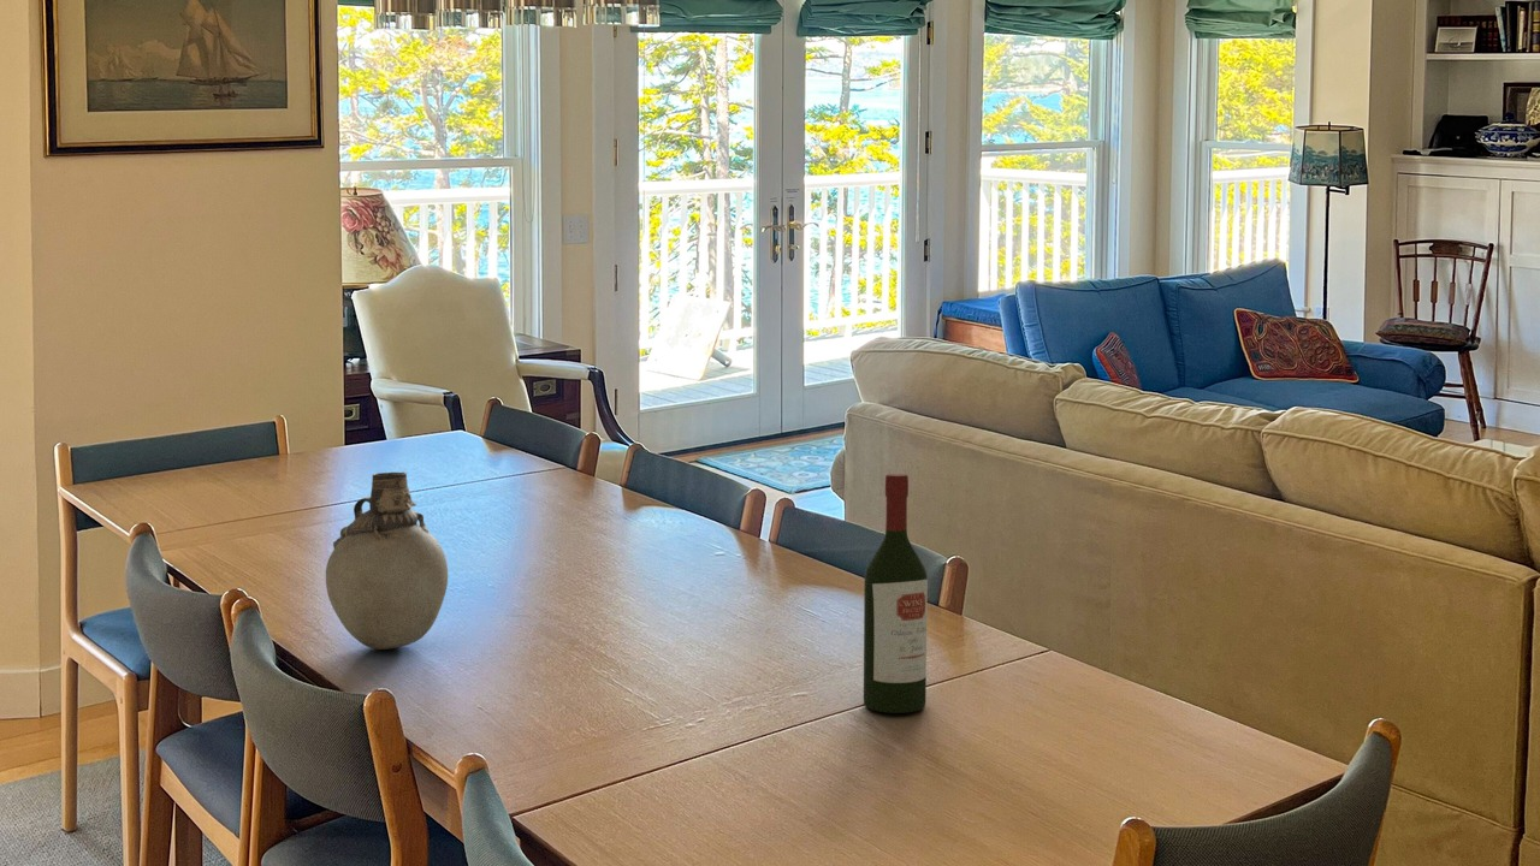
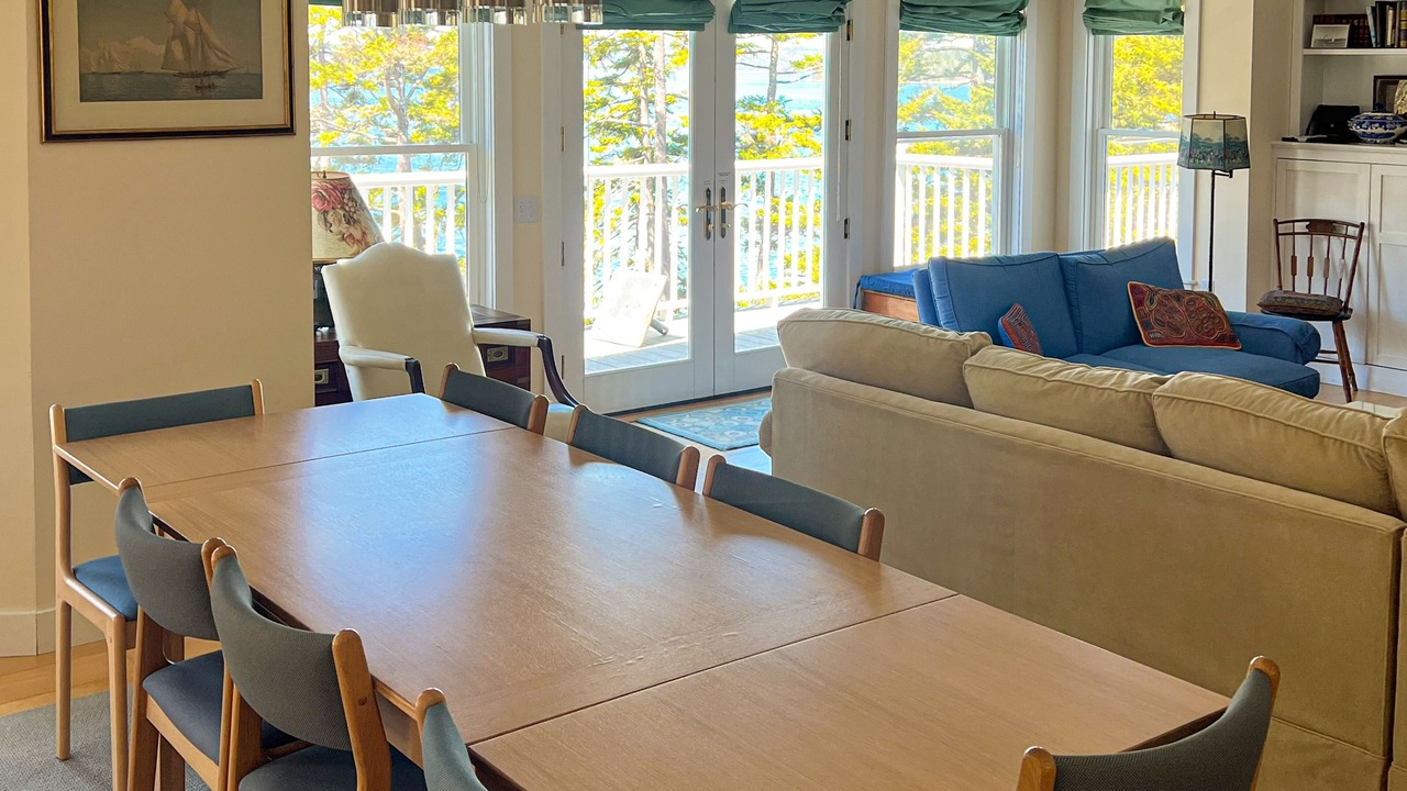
- wine bottle (895, 591)
- vase (386, 559)
